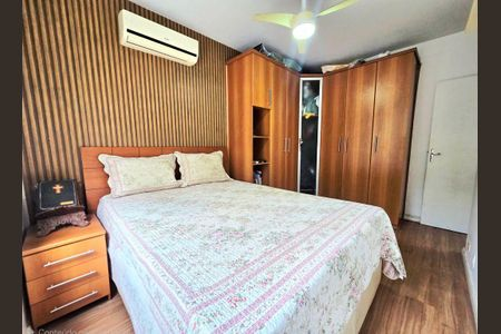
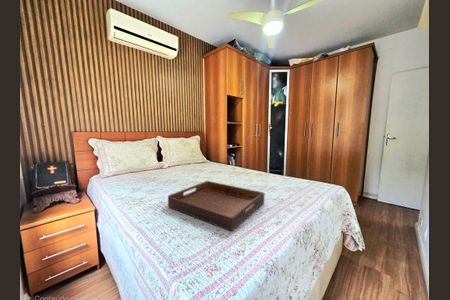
+ serving tray (216, 199)
